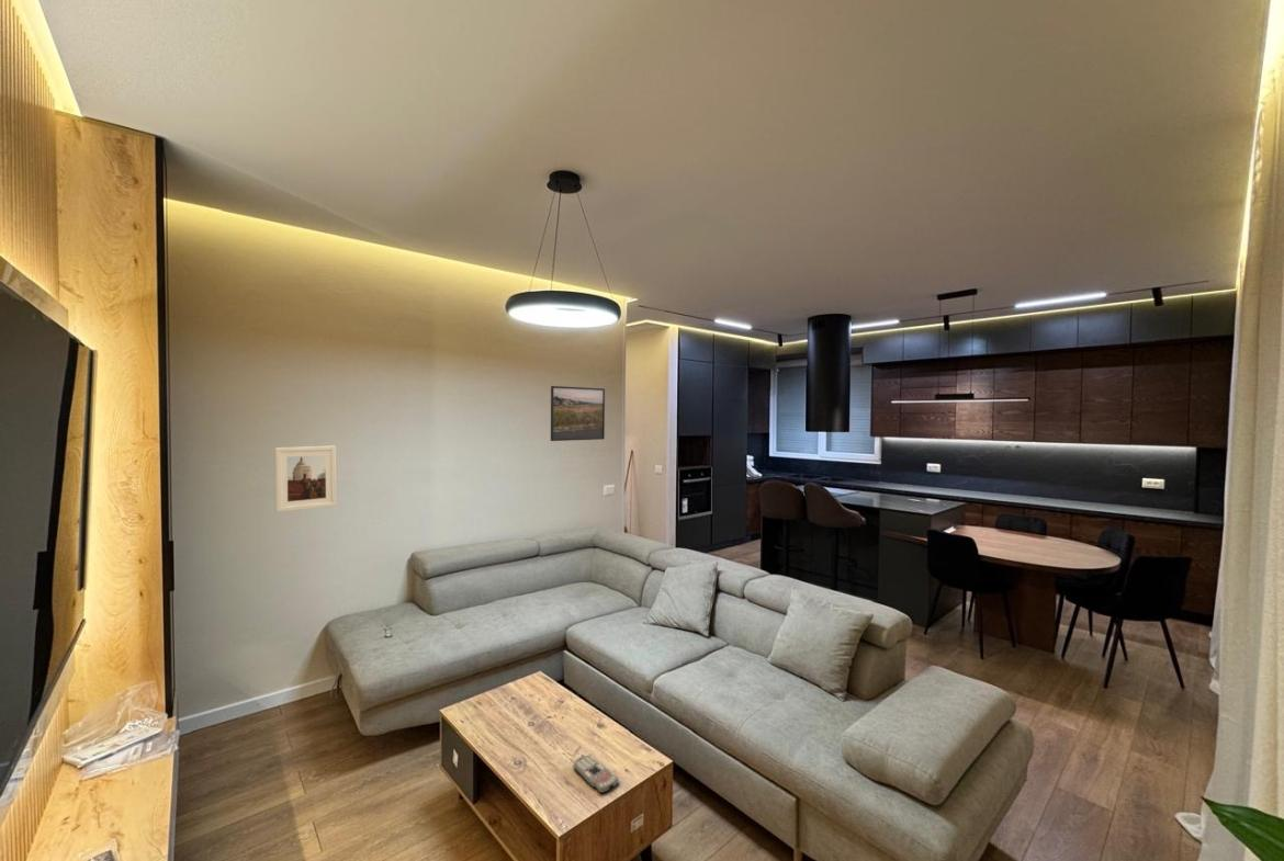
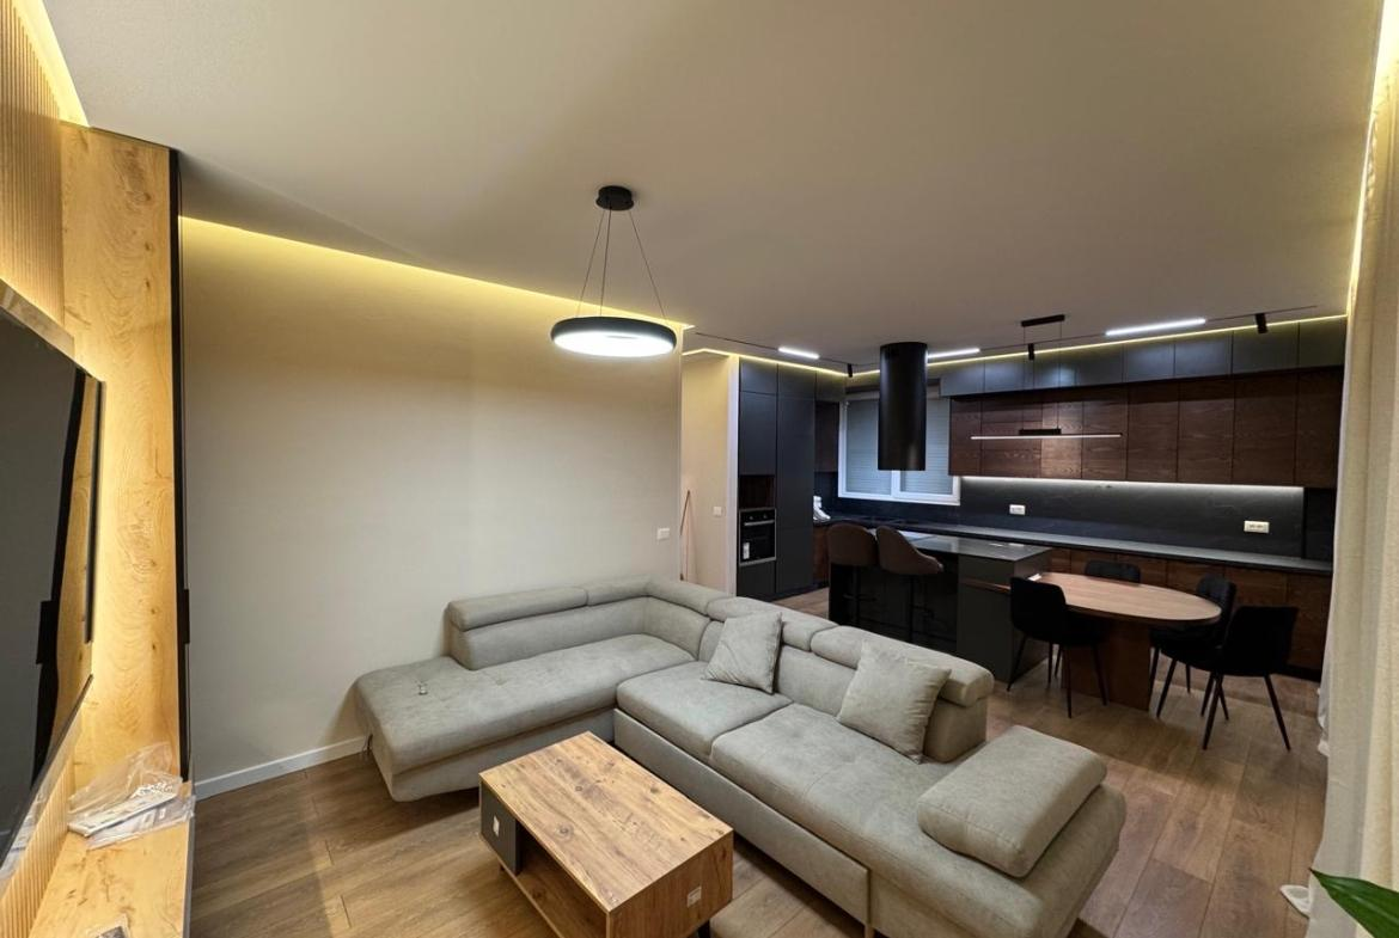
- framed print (306, 477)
- remote control (594, 772)
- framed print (578, 413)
